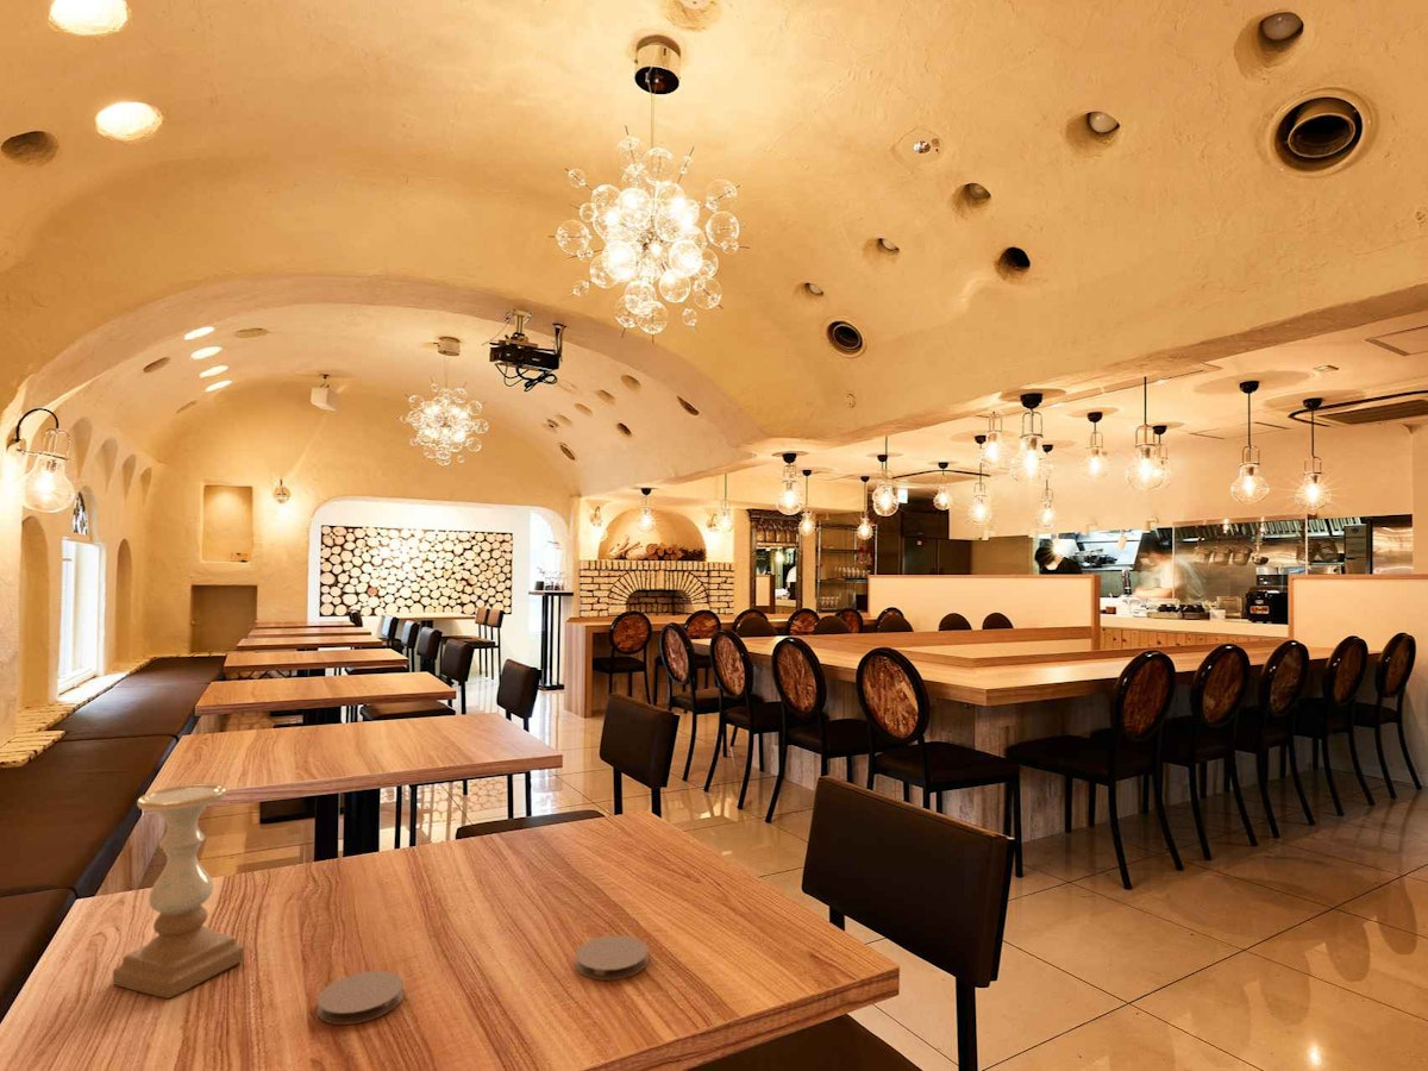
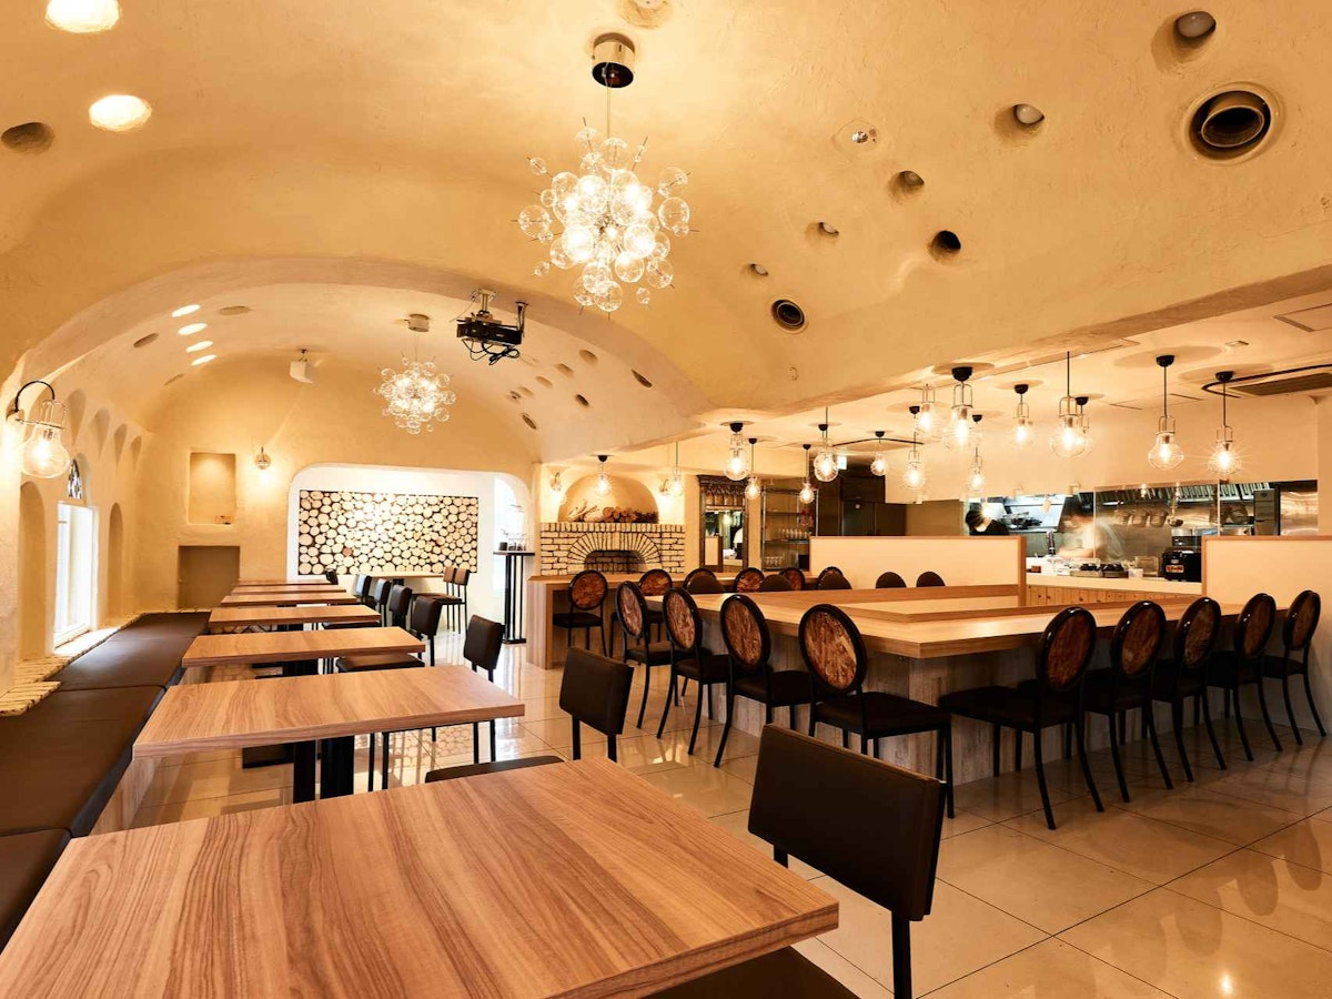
- candle holder (181, 882)
- coaster (361, 996)
- coaster (612, 956)
